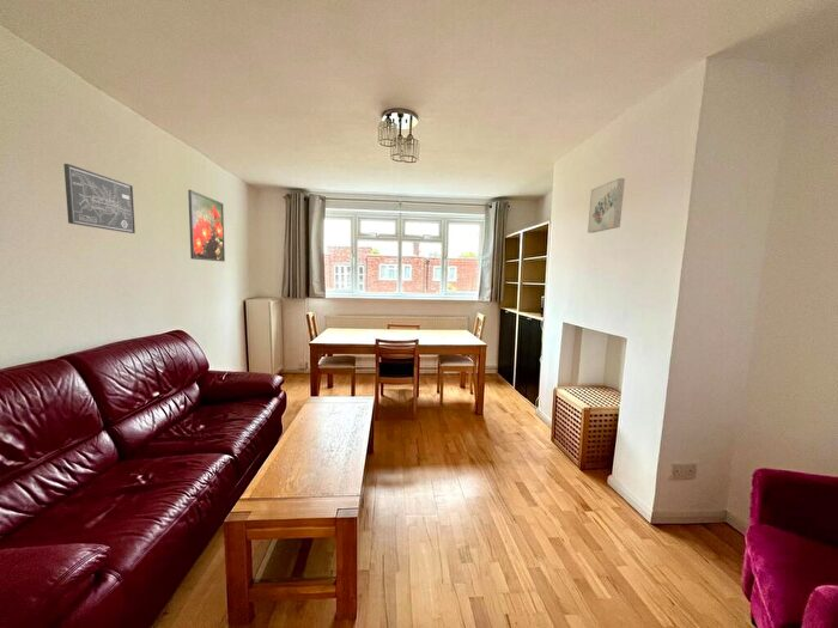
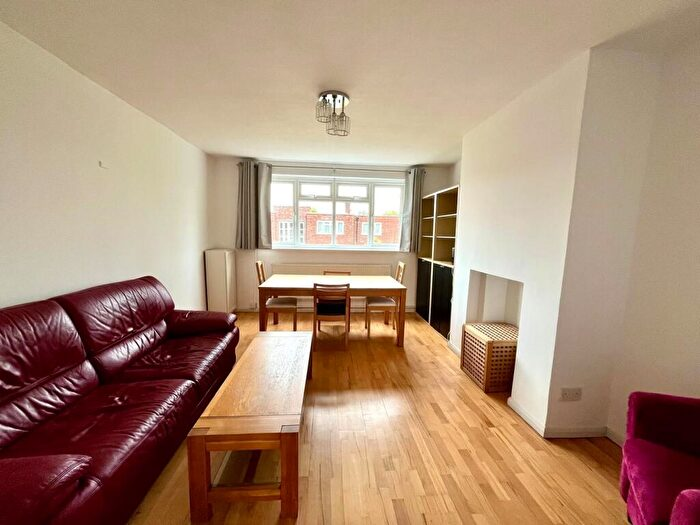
- wall art (103, 202)
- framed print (207, 228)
- wall art (605, 207)
